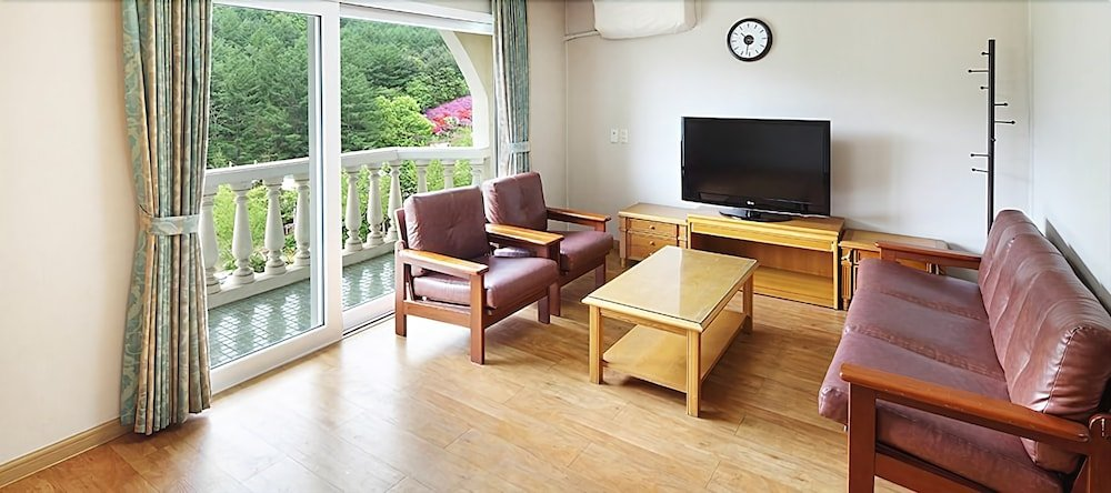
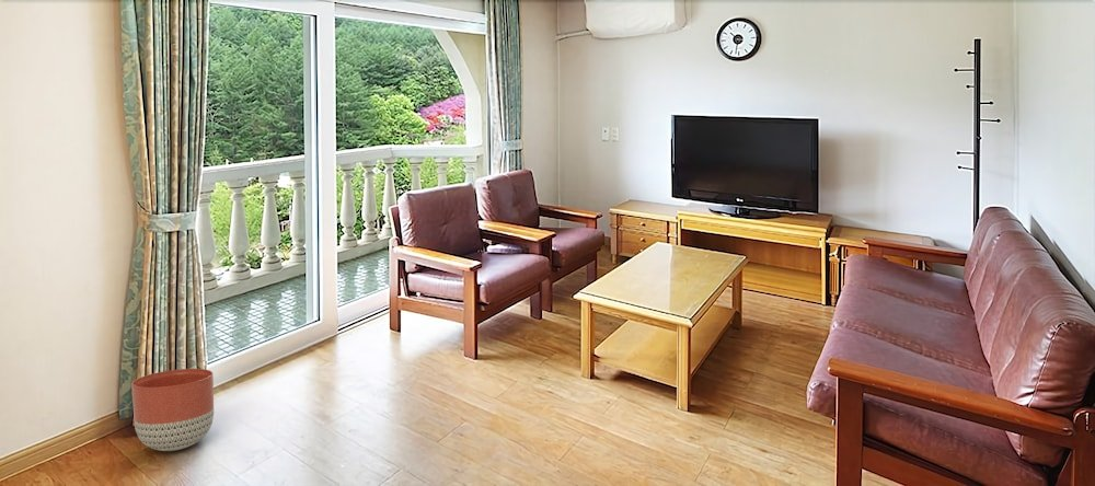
+ planter (174, 412)
